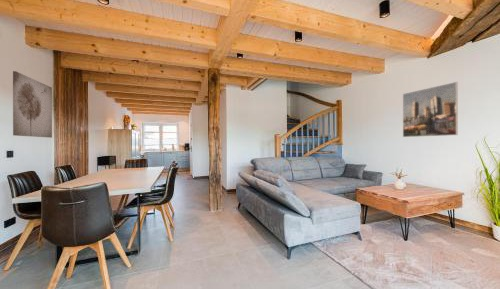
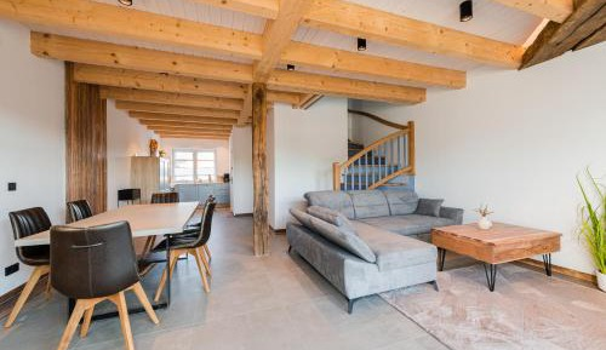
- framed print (427, 112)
- wall art (34, 108)
